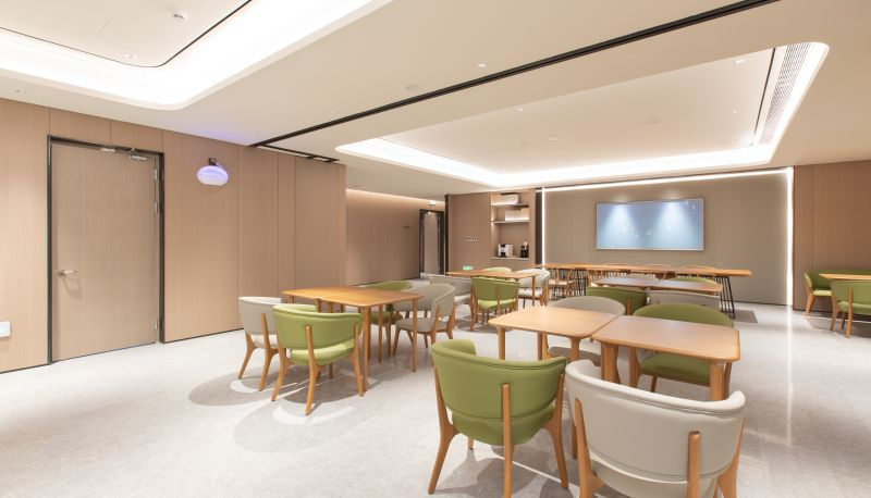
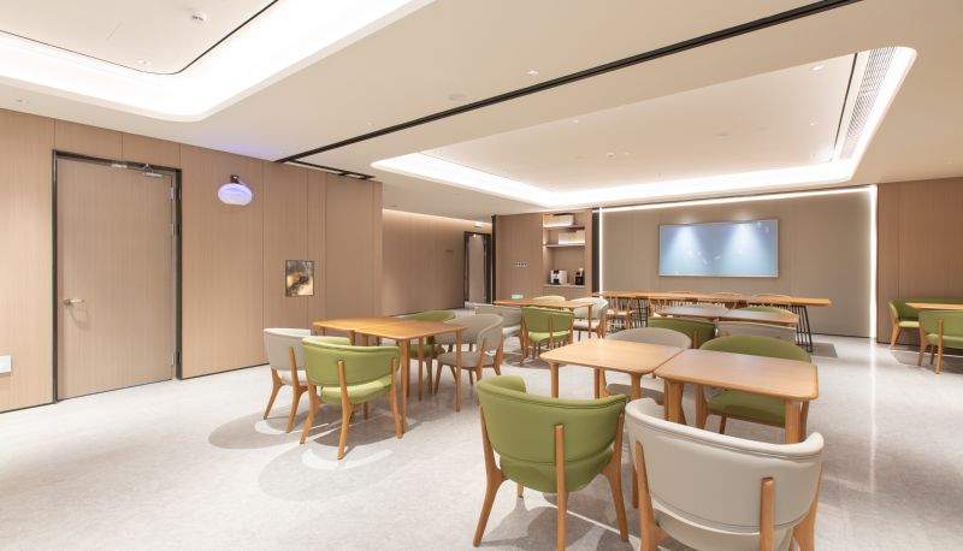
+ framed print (300, 278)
